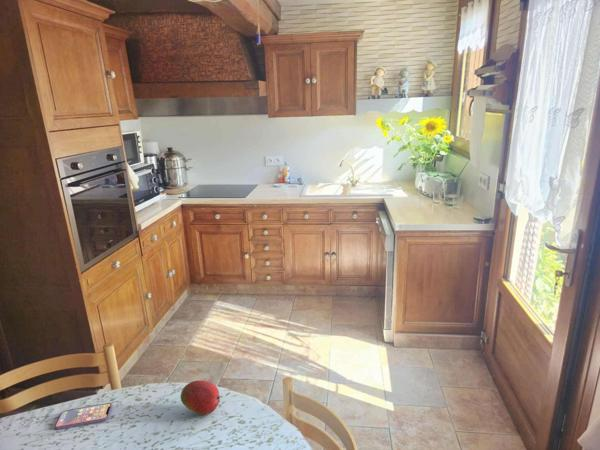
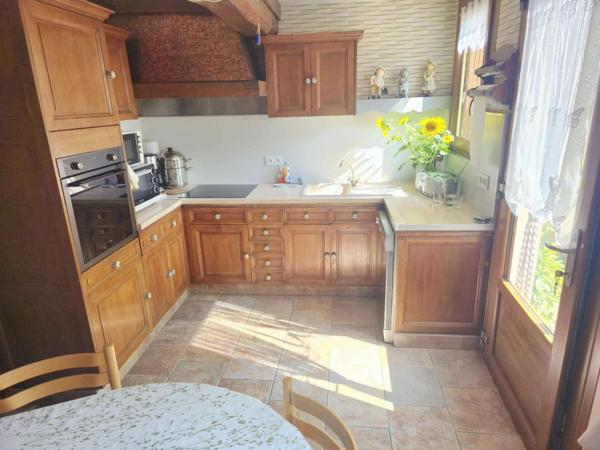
- smartphone (84, 415)
- fruit (200, 396)
